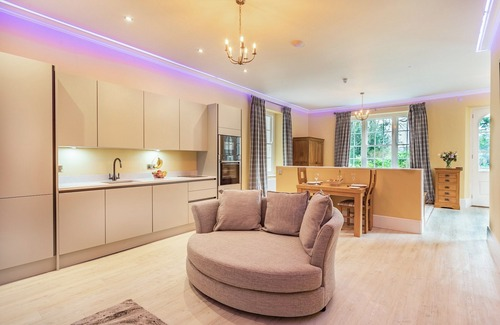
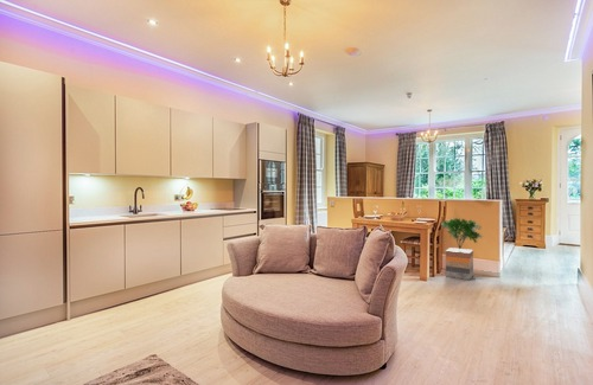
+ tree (460, 246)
